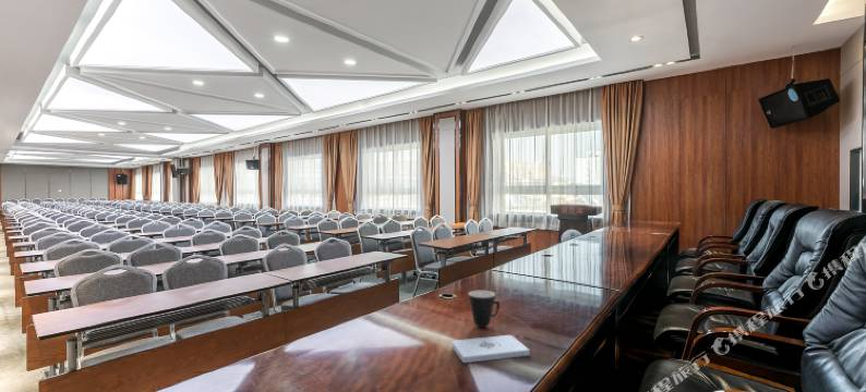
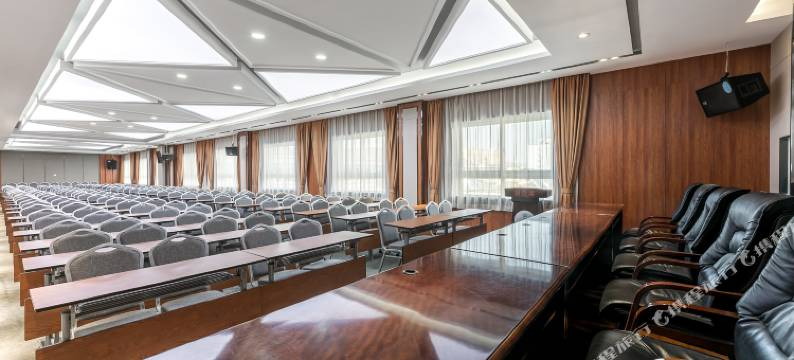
- notepad (489, 347)
- mug (484, 309)
